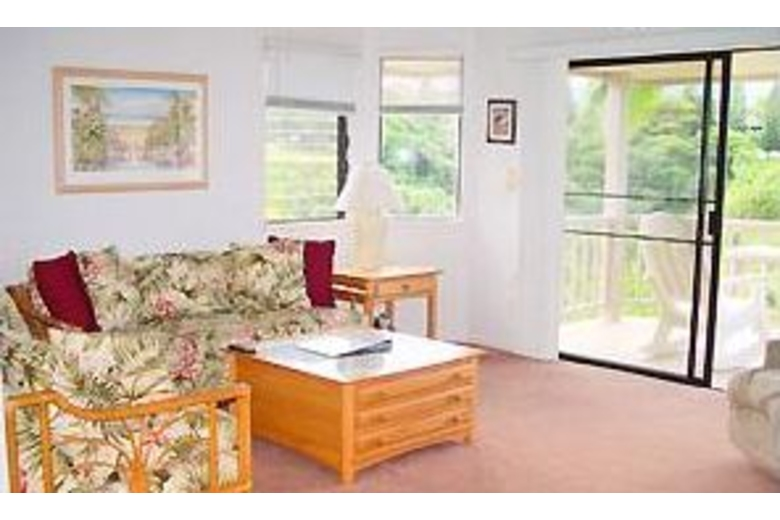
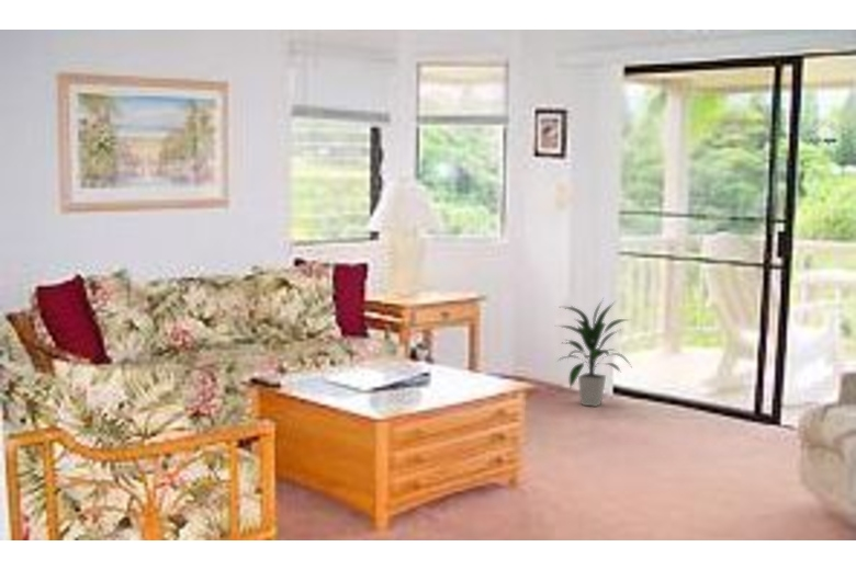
+ indoor plant (589, 351)
